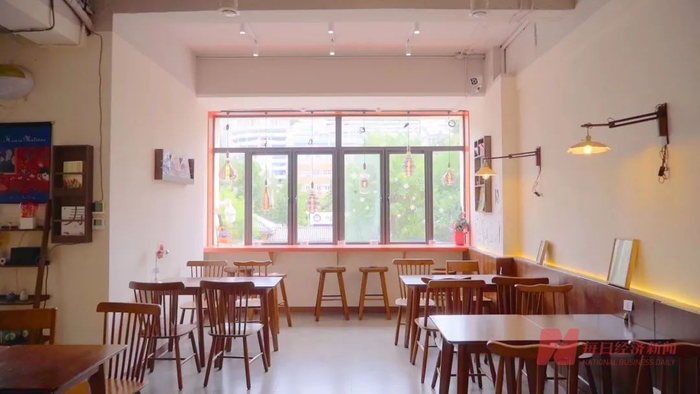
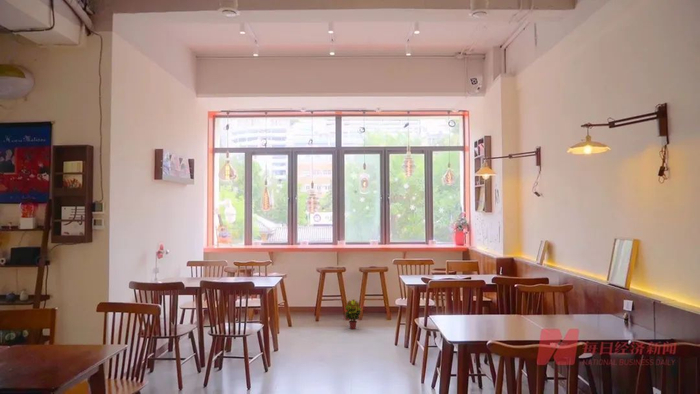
+ potted plant (353, 313)
